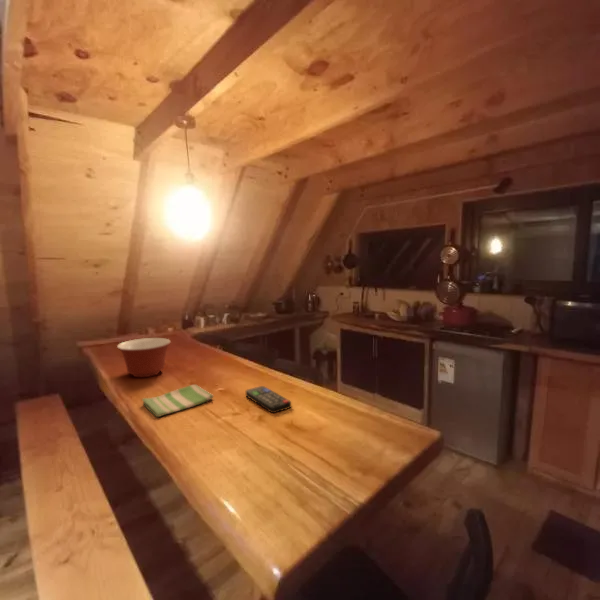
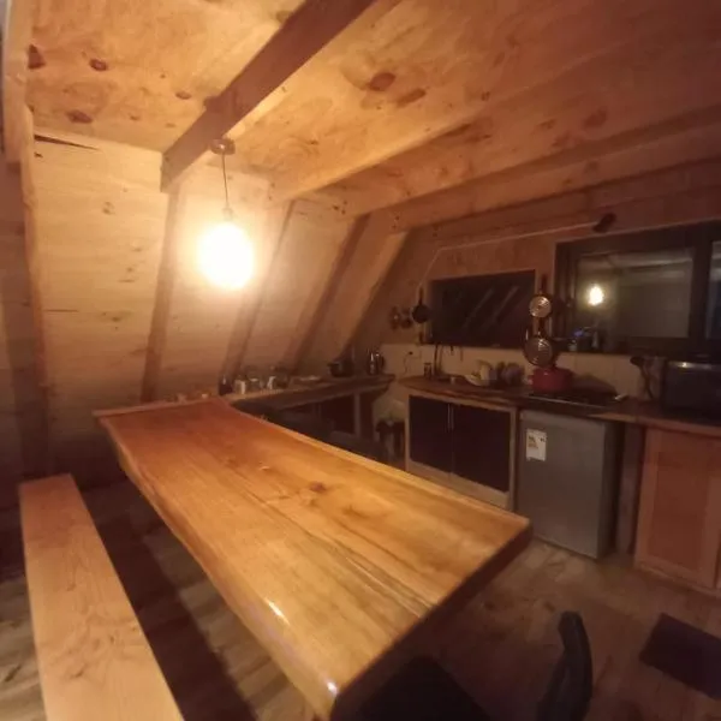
- dish towel (178, 398)
- remote control (267, 398)
- mixing bowl (145, 358)
